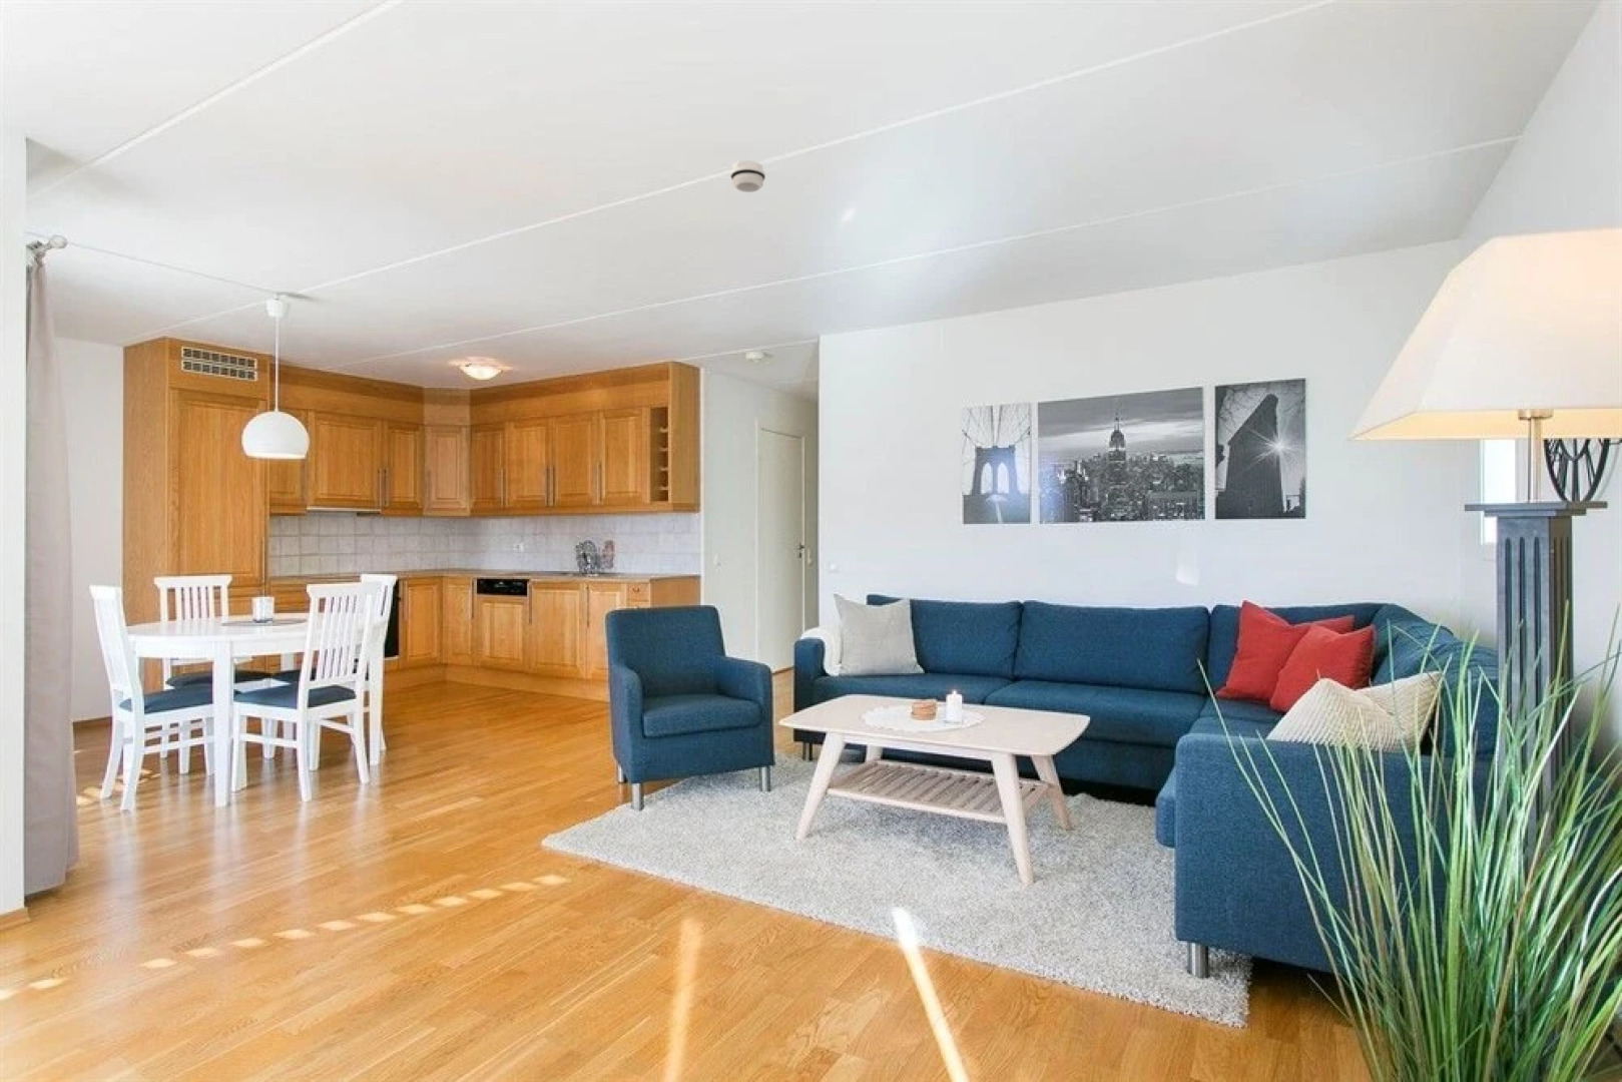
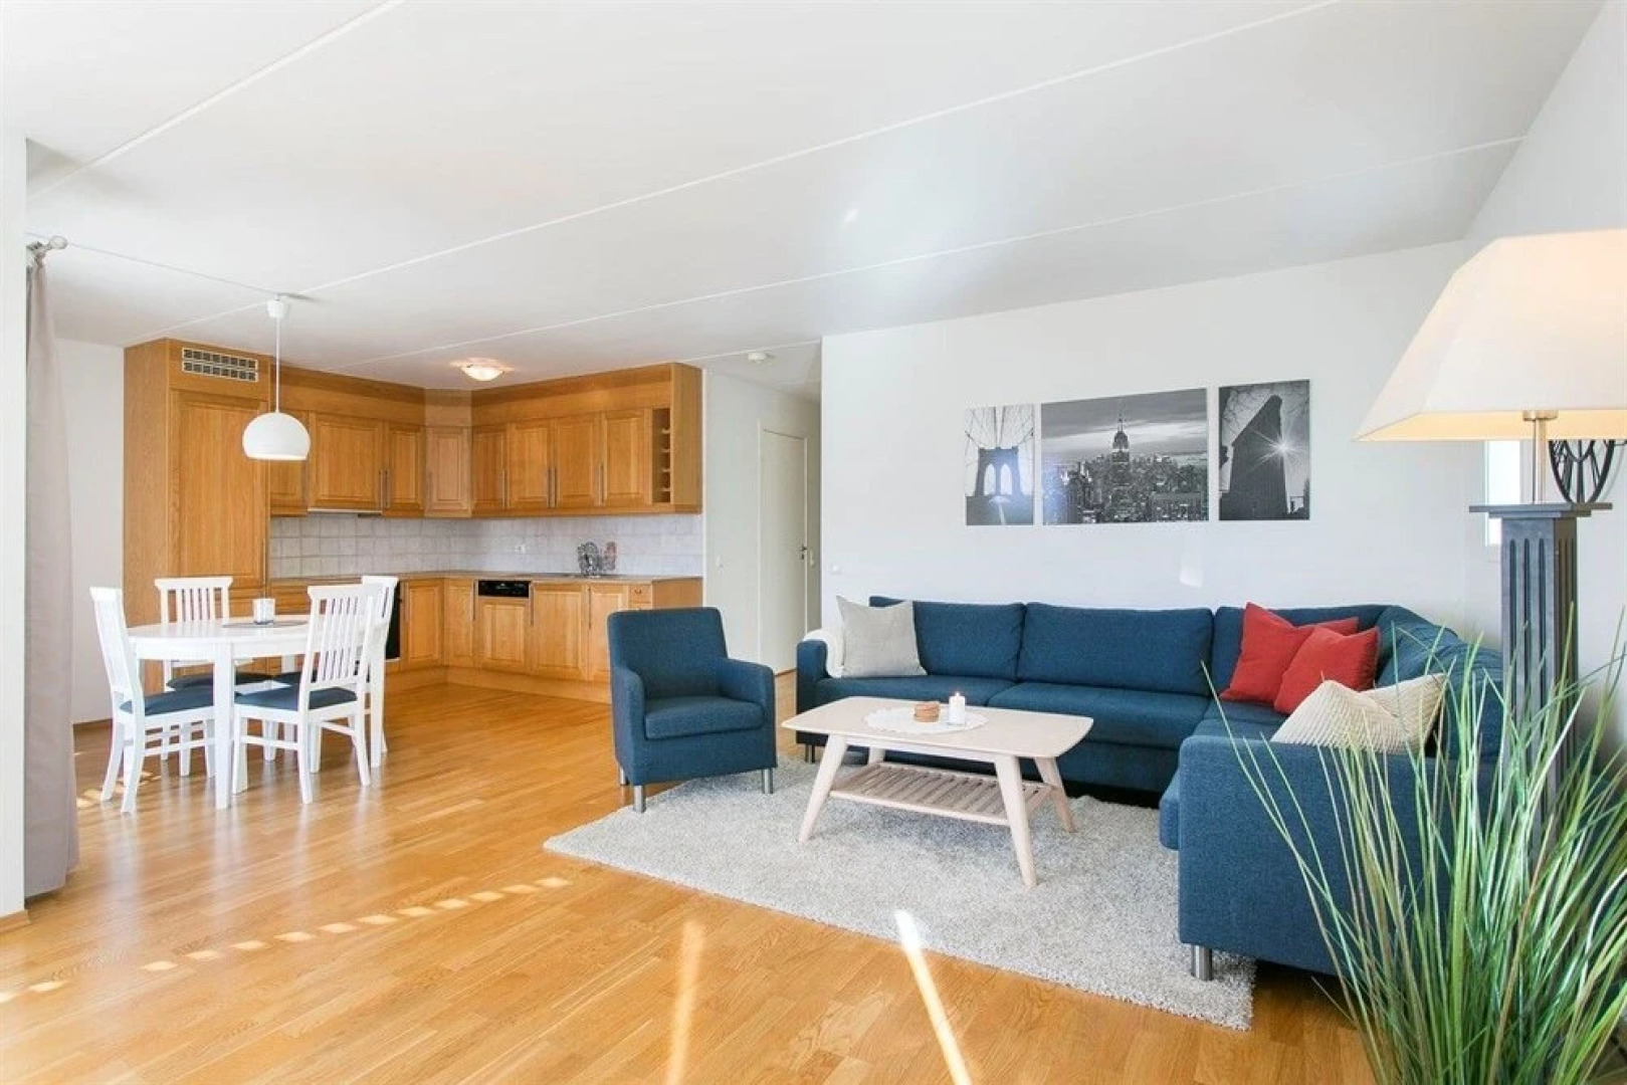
- smoke detector (748, 176)
